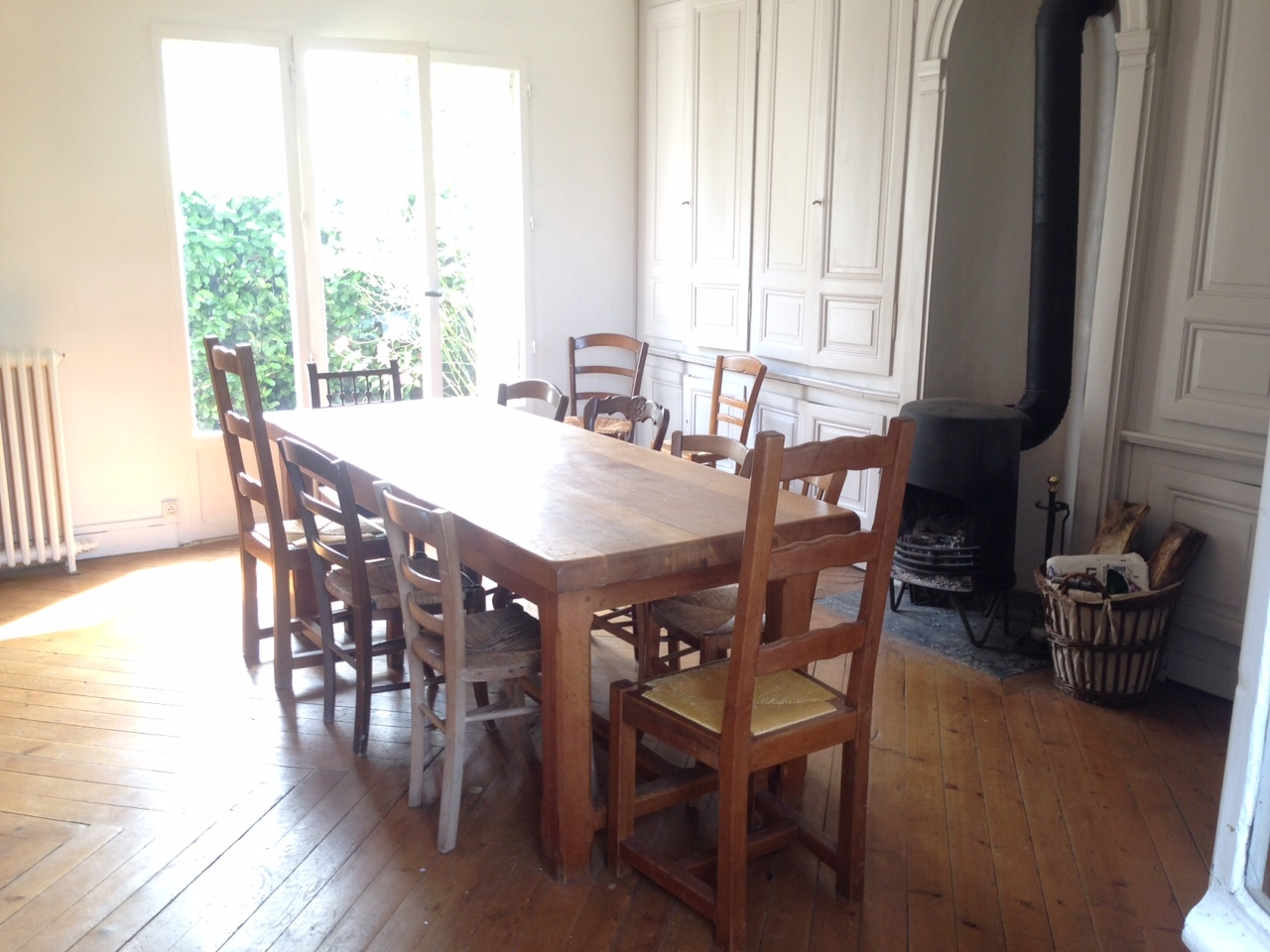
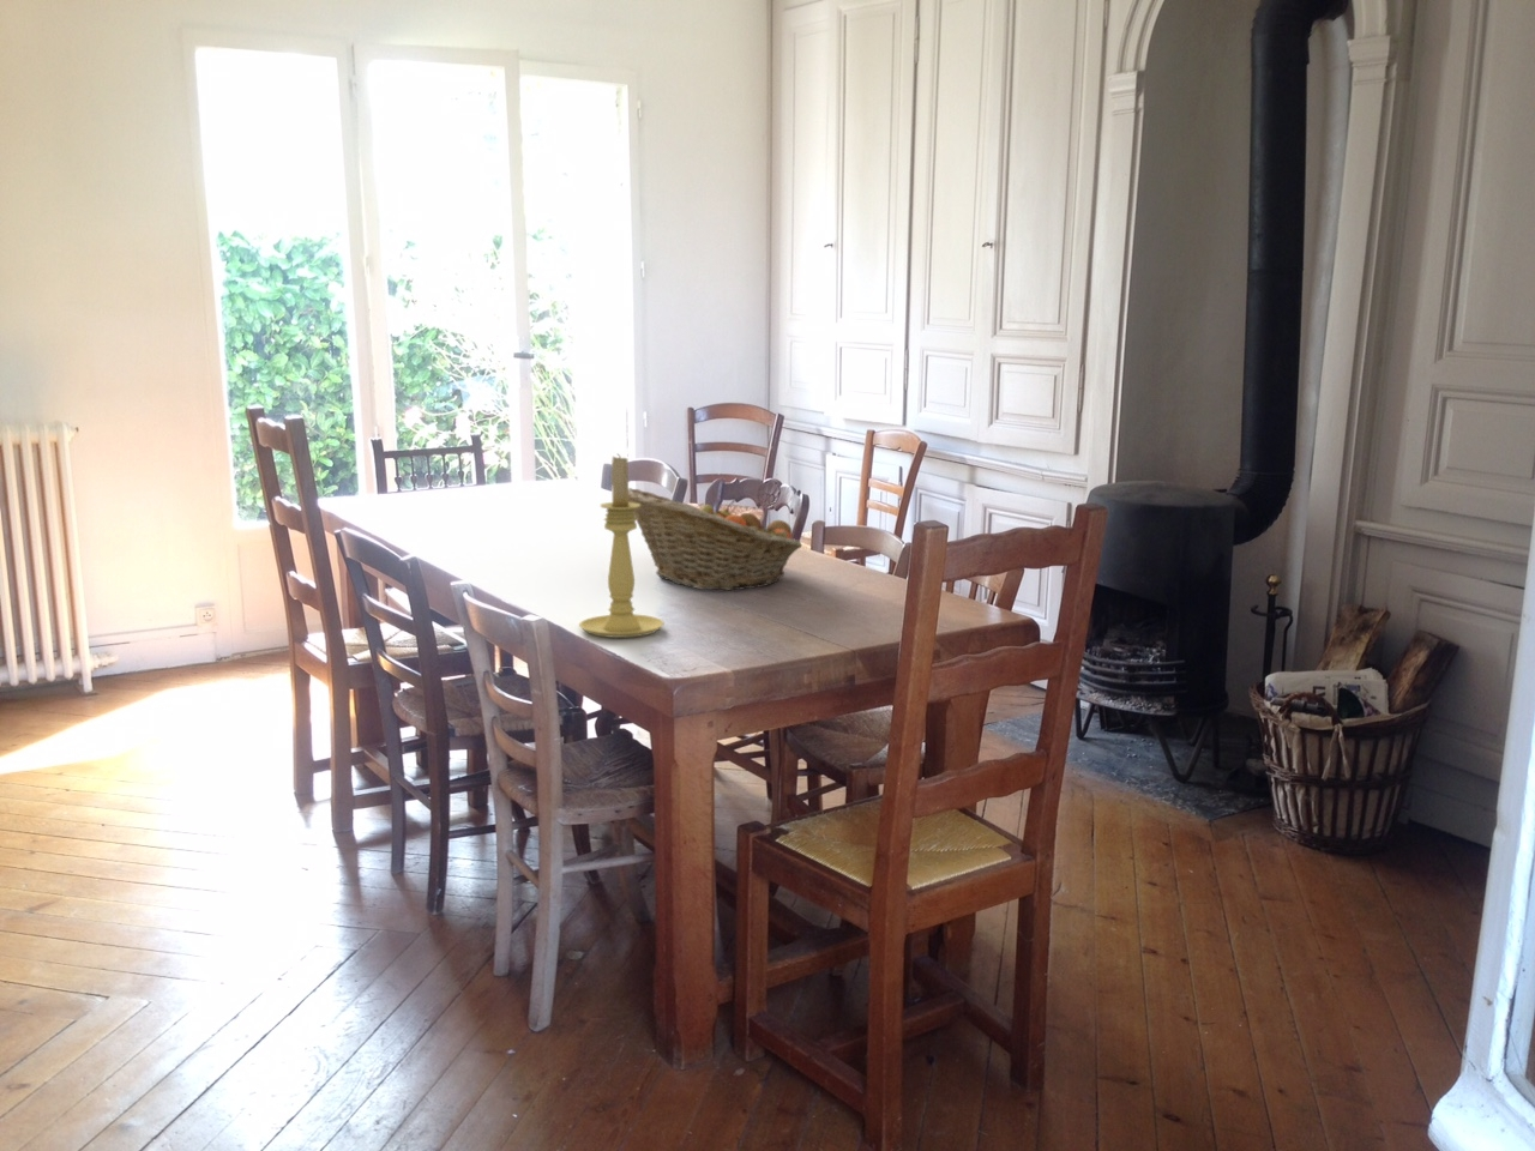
+ candle holder (620, 542)
+ fruit basket (708, 533)
